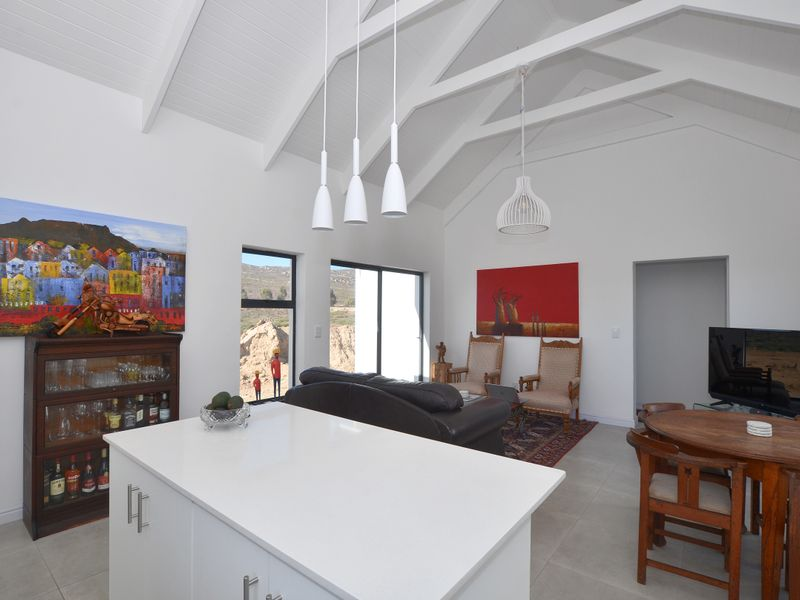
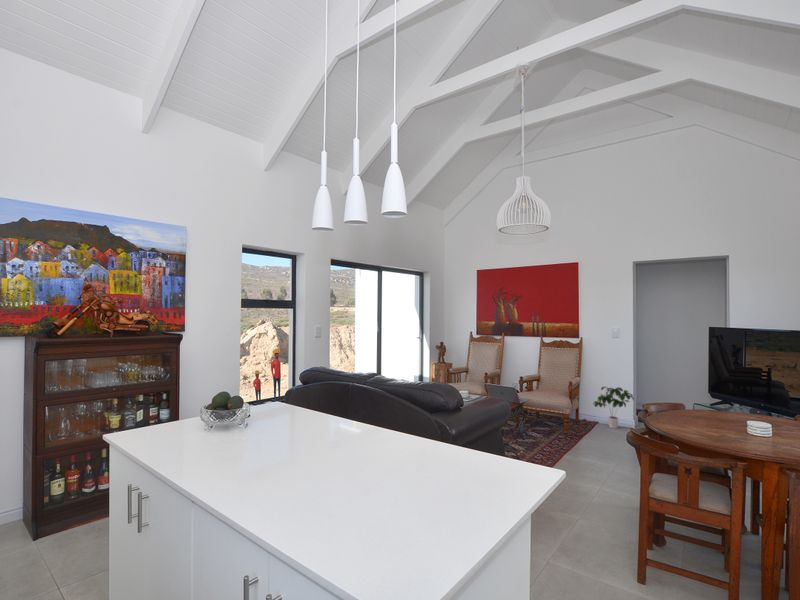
+ potted plant (613, 406)
